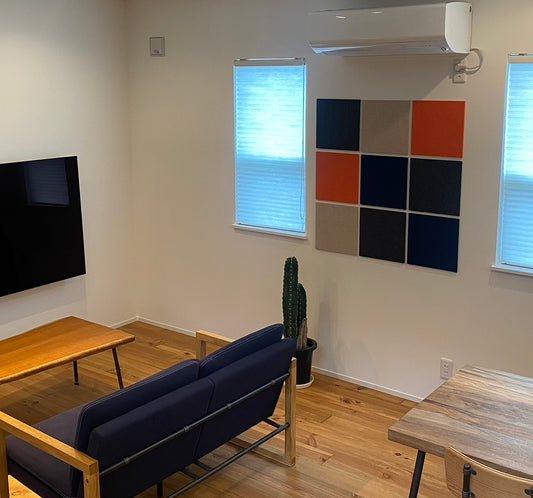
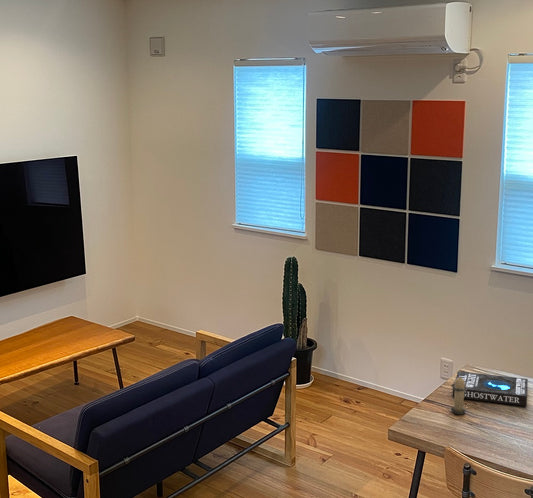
+ candle (459, 393)
+ book (490, 387)
